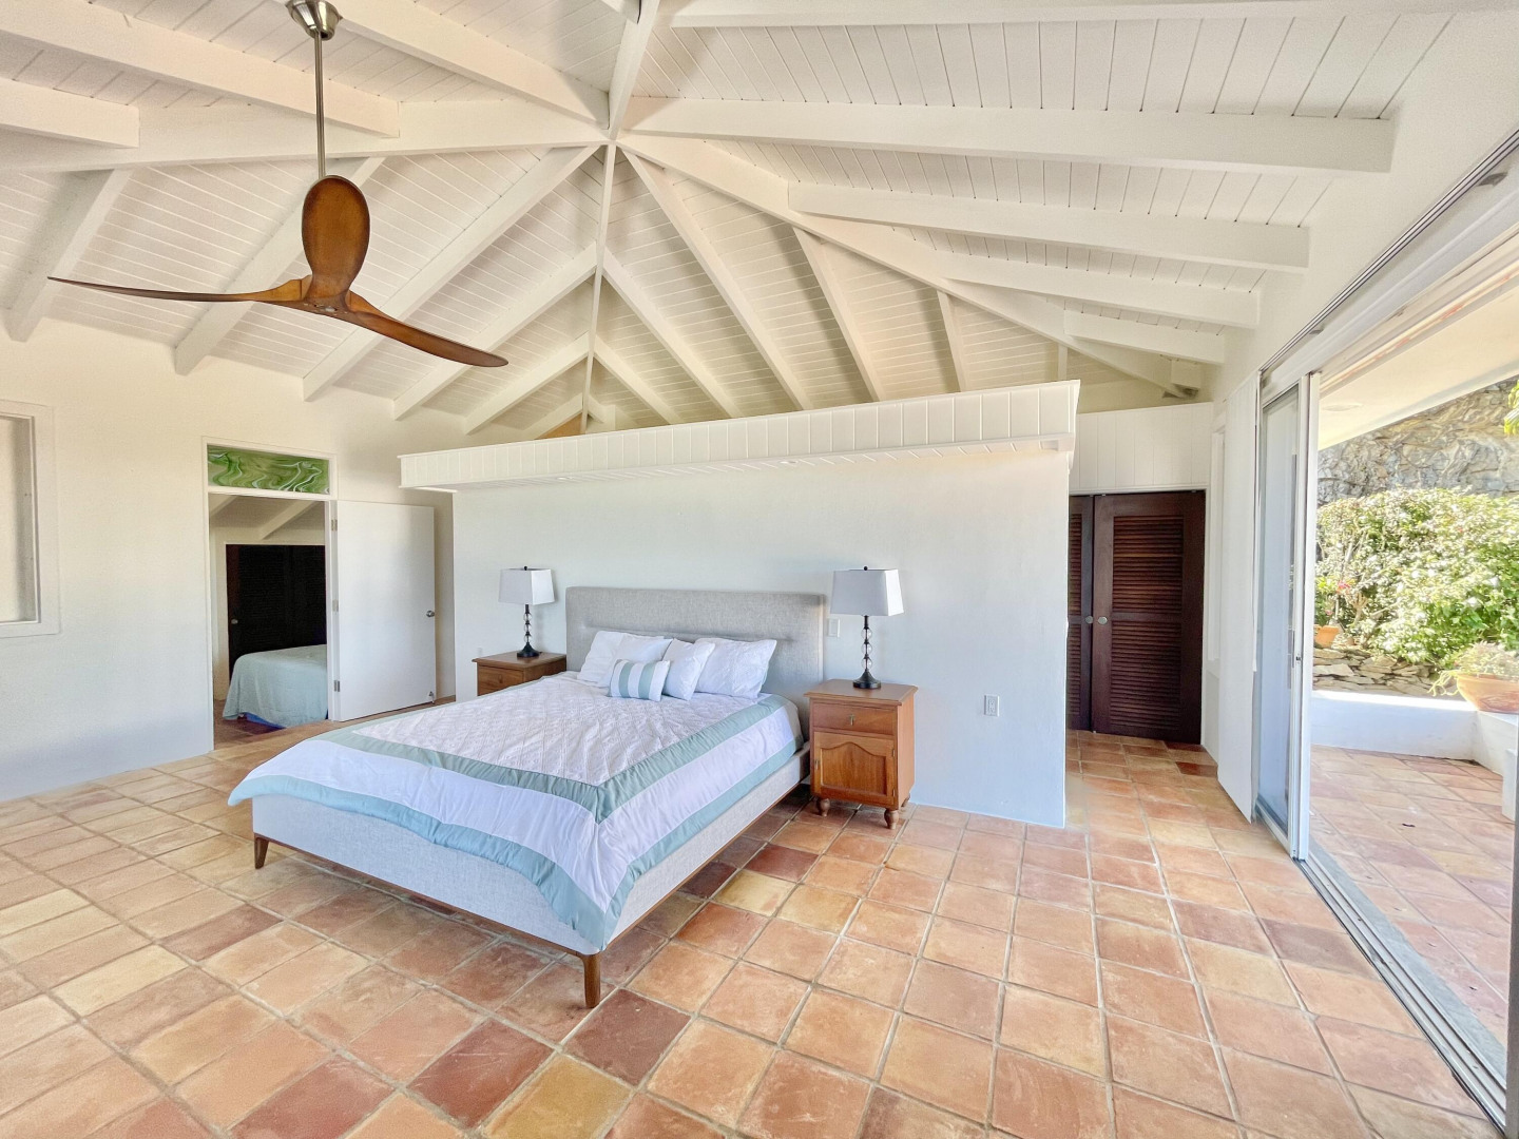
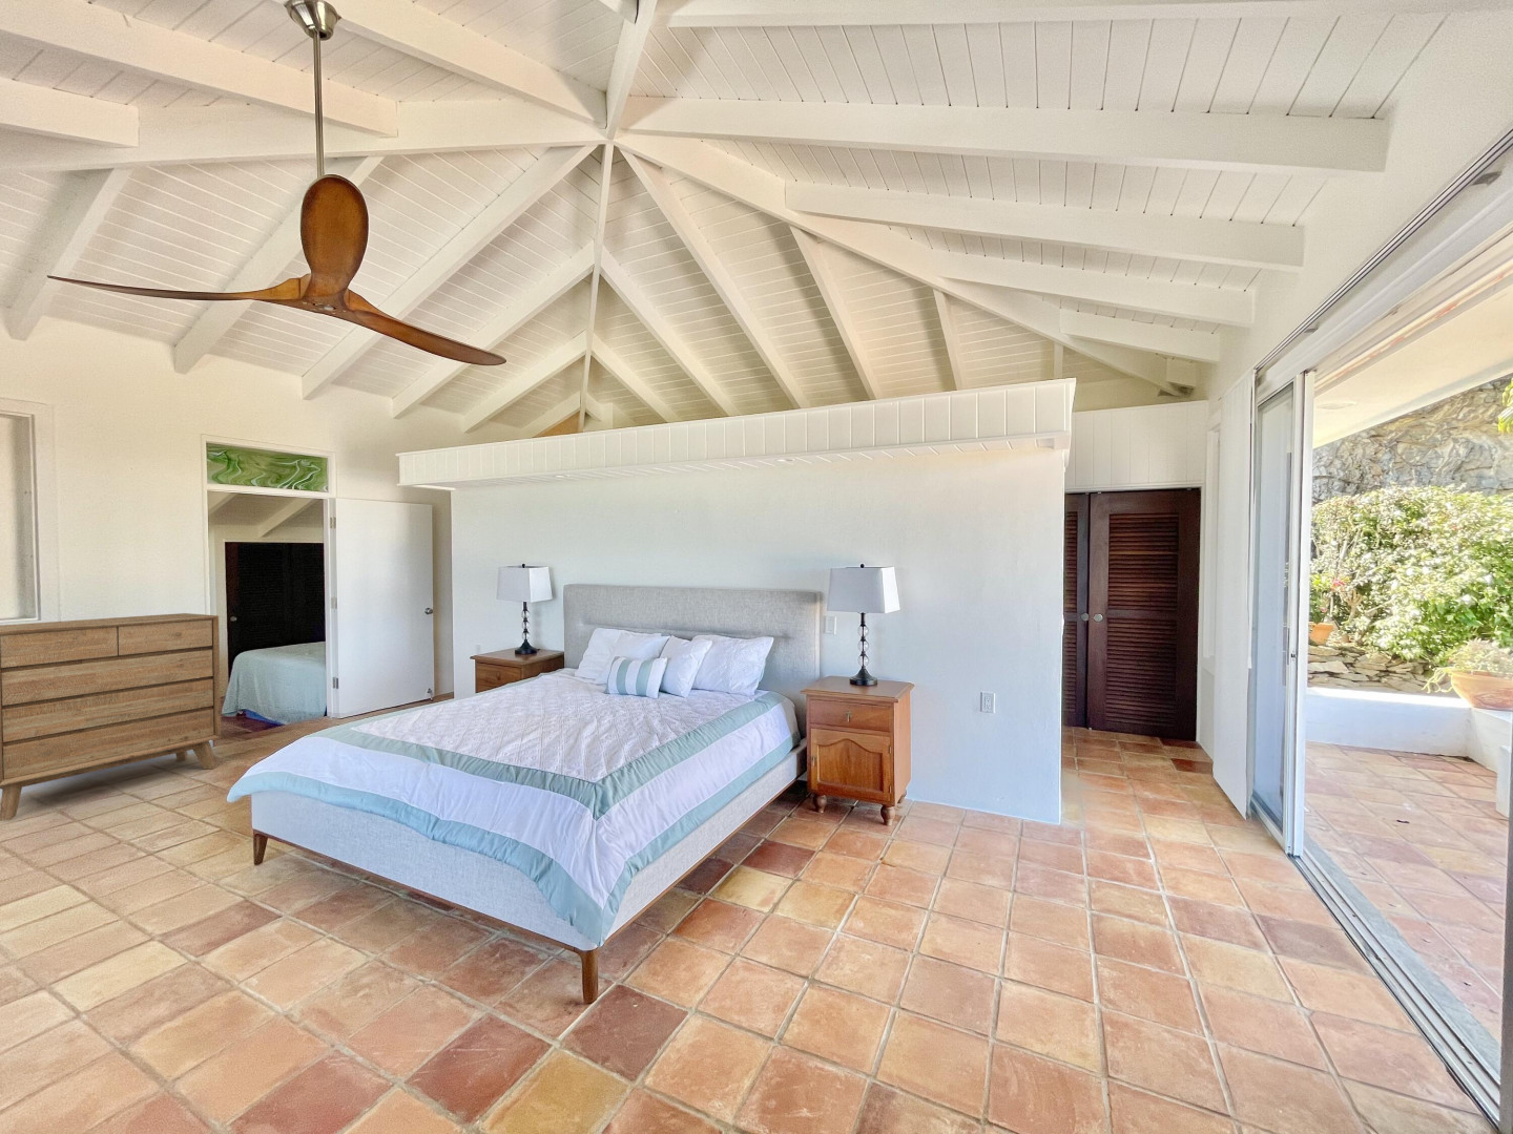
+ dresser (104, 704)
